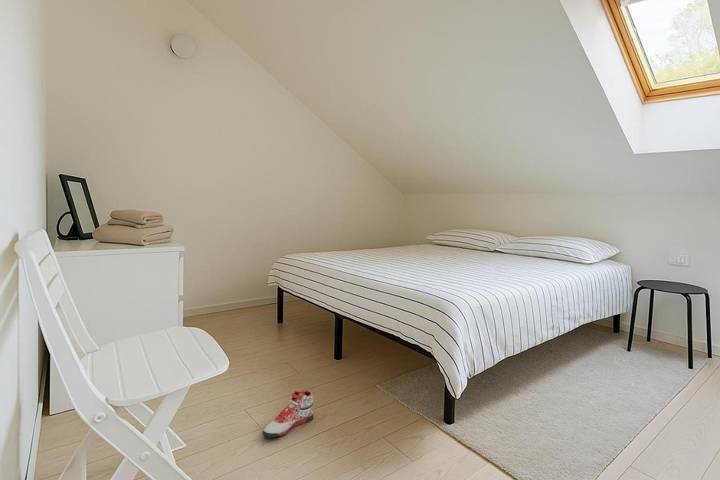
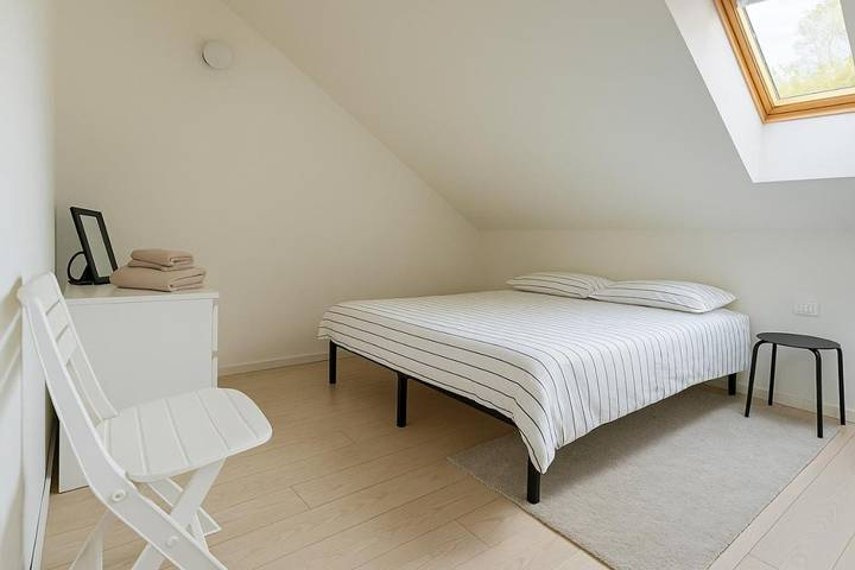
- sneaker (288, 411)
